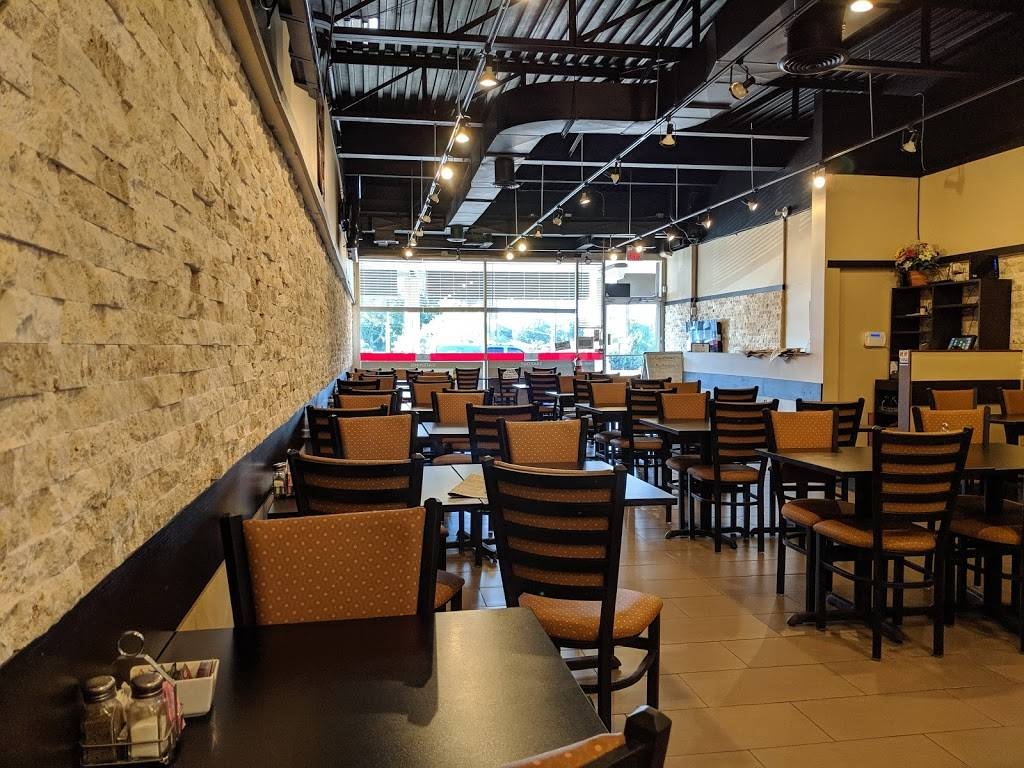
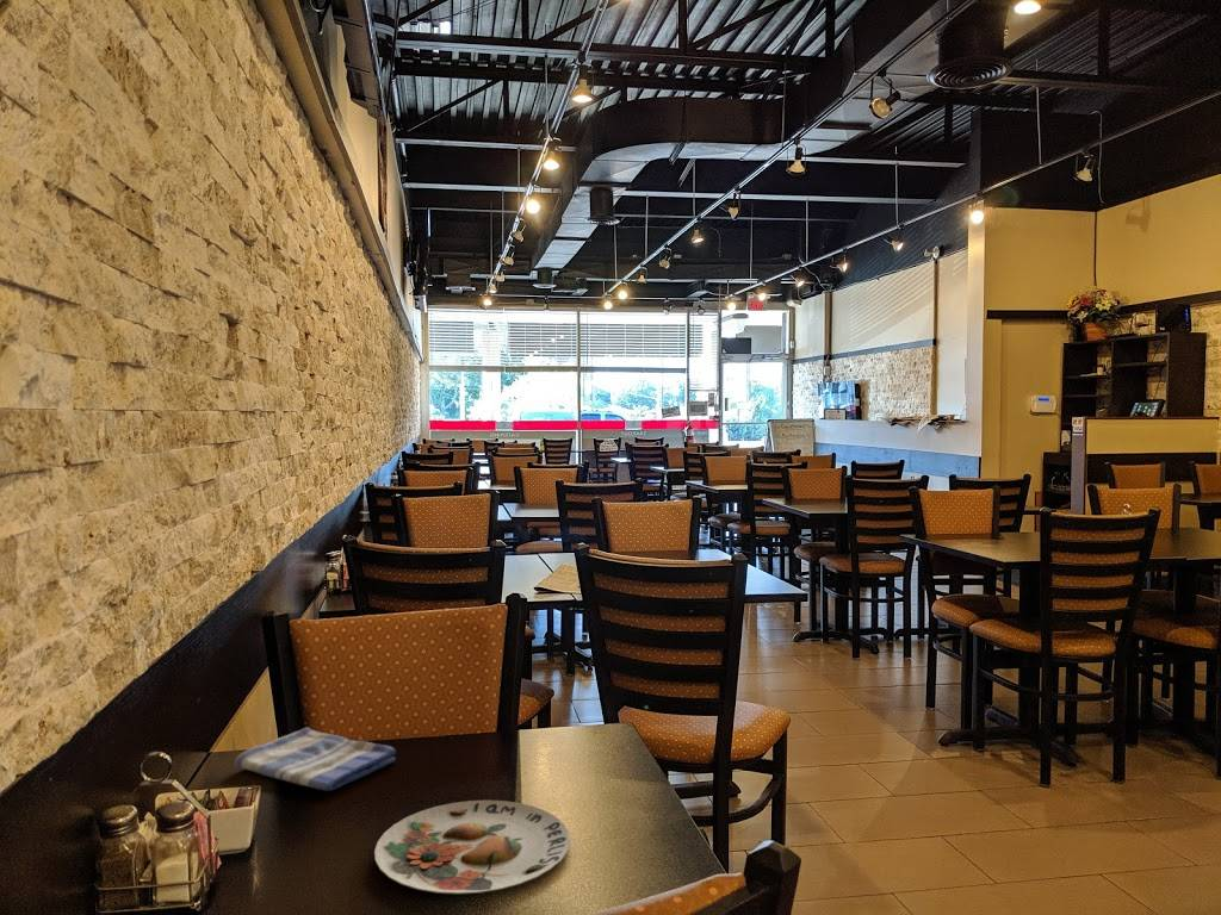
+ plate (473, 845)
+ dish towel (316, 757)
